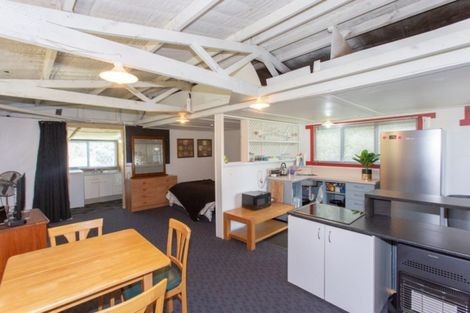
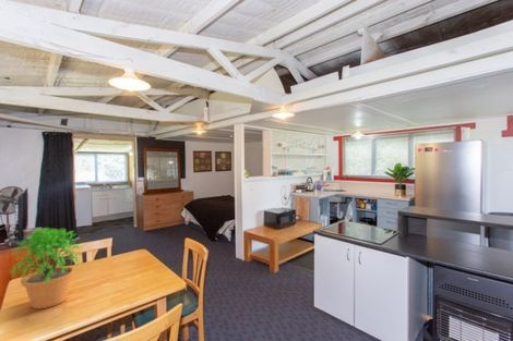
+ potted plant (48, 263)
